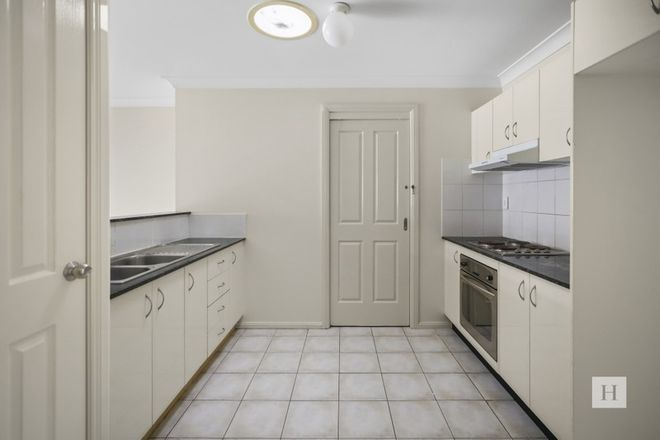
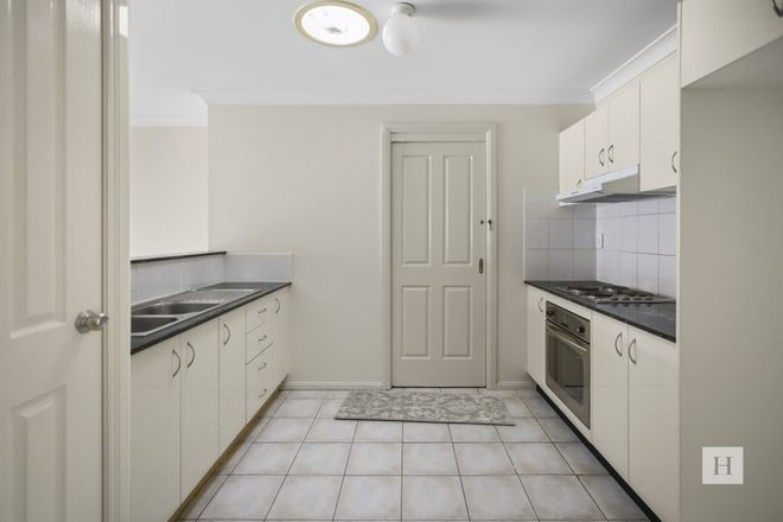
+ rug (424, 405)
